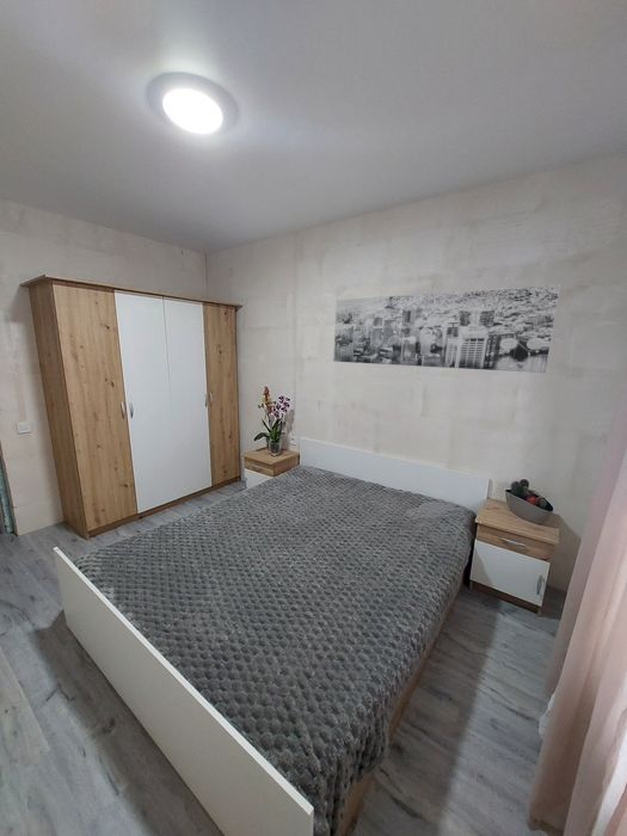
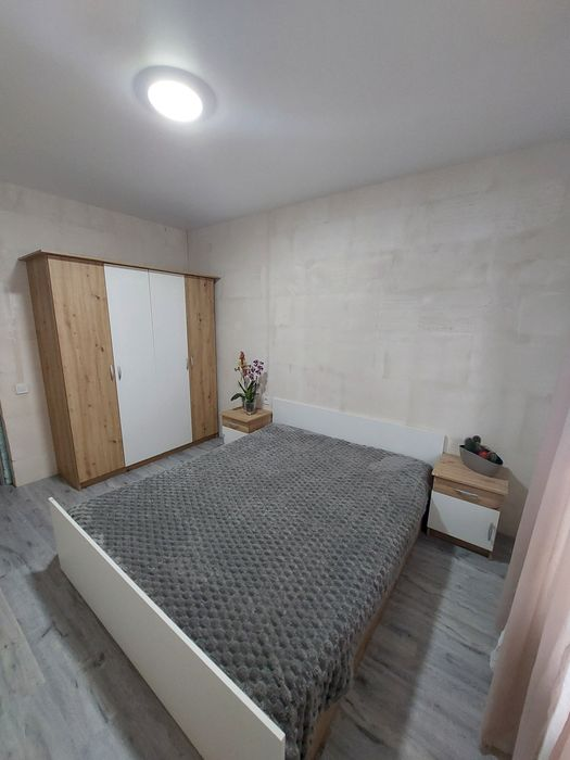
- wall art (424, 331)
